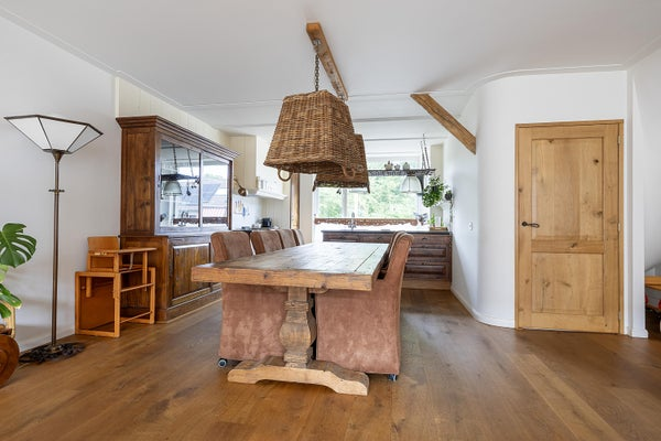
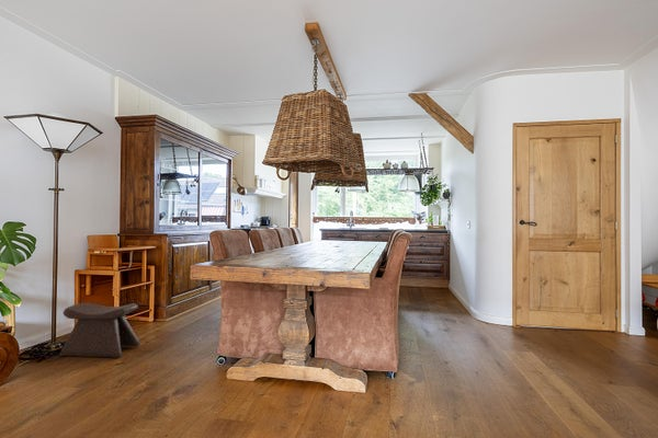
+ stool (101, 327)
